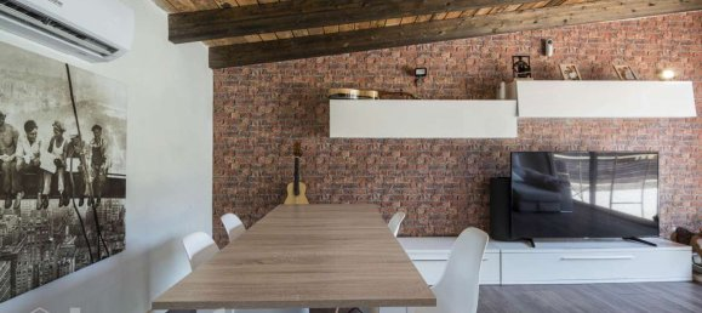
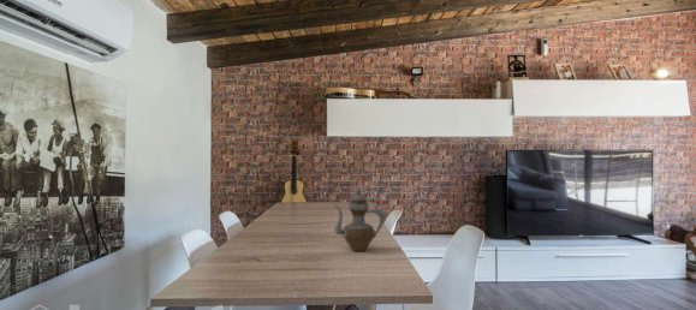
+ teapot (359, 217)
